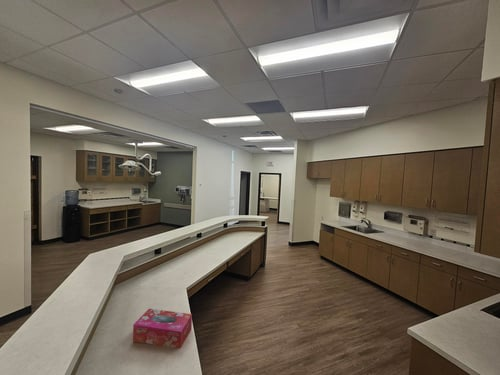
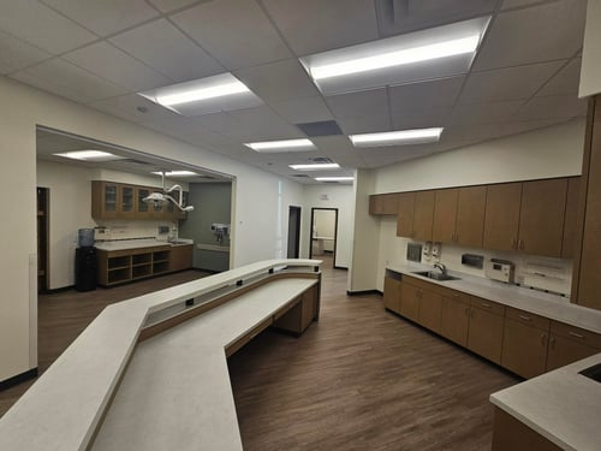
- tissue box (163, 327)
